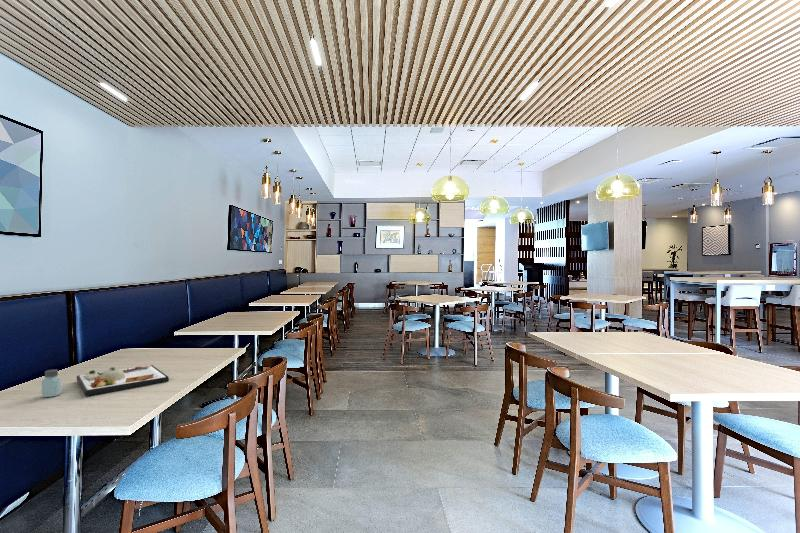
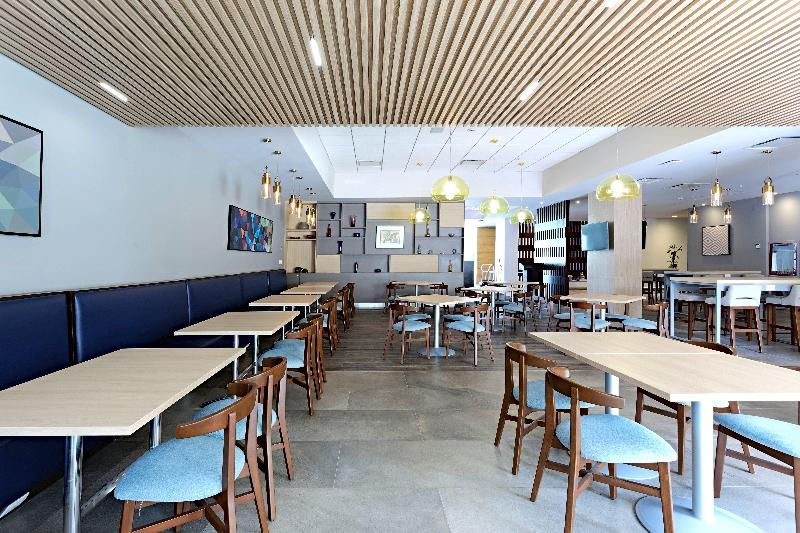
- dinner plate (122, 373)
- saltshaker (51, 382)
